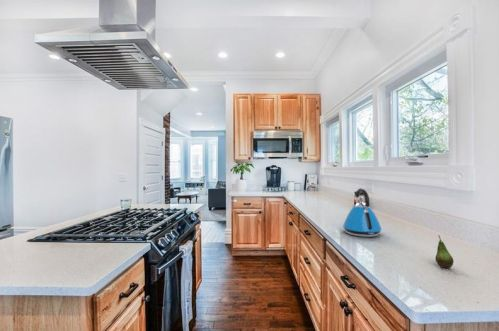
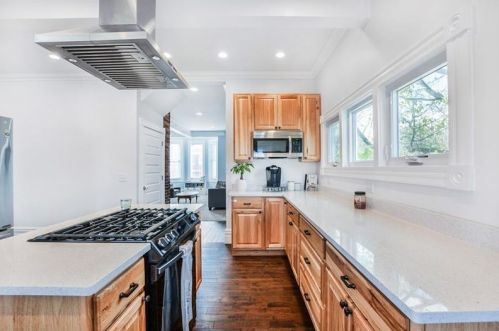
- fruit (444, 250)
- kettle (362, 210)
